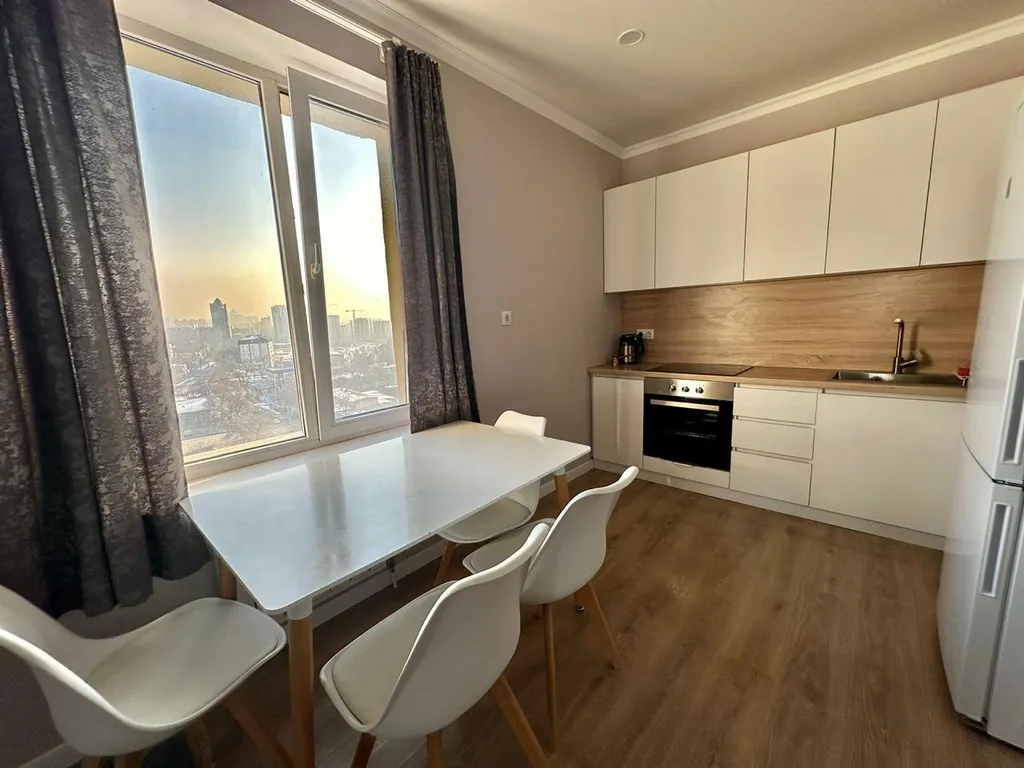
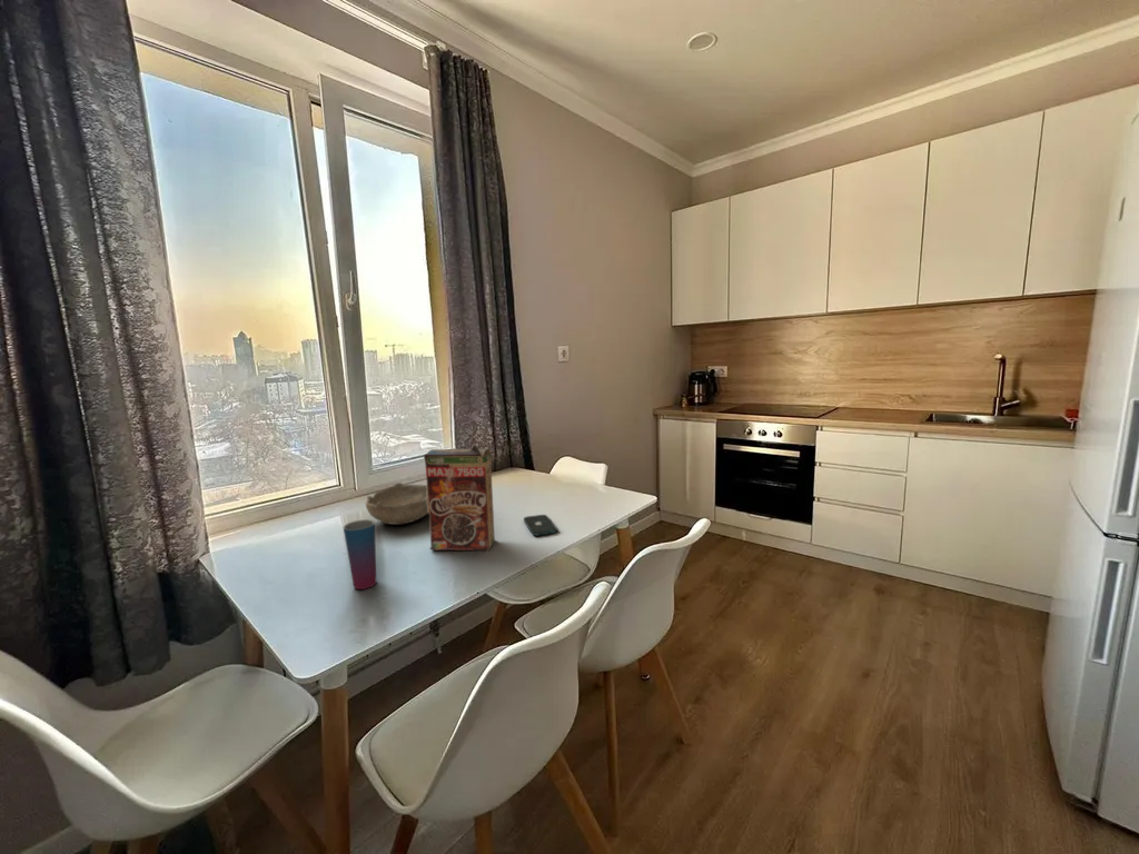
+ bowl (403, 505)
+ smartphone (539, 524)
+ cup (361, 554)
+ cereal box (459, 495)
